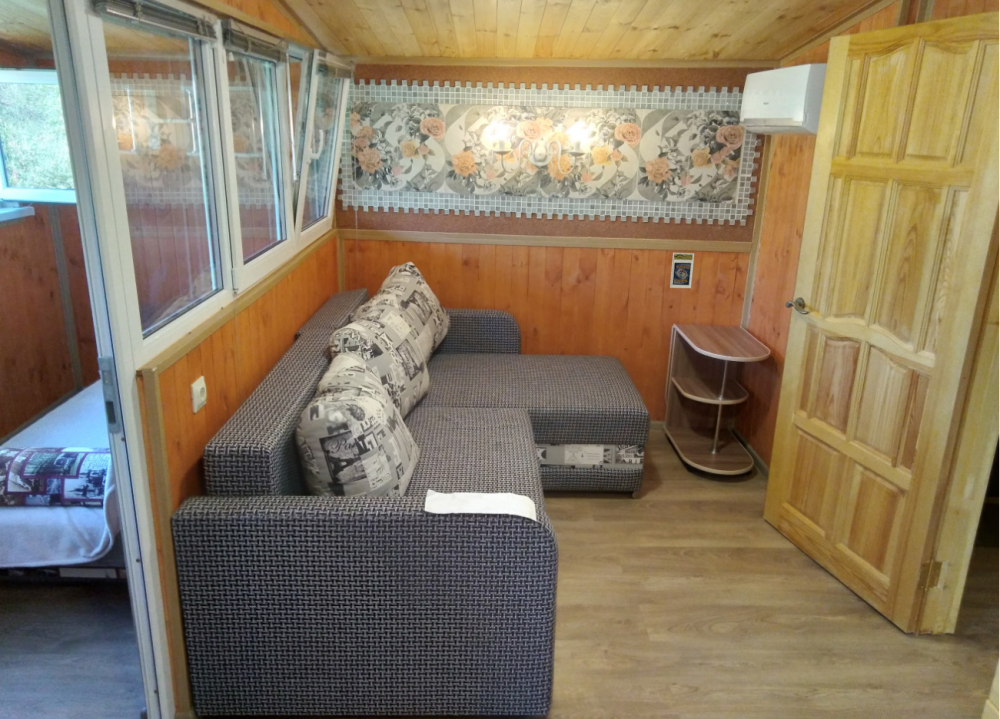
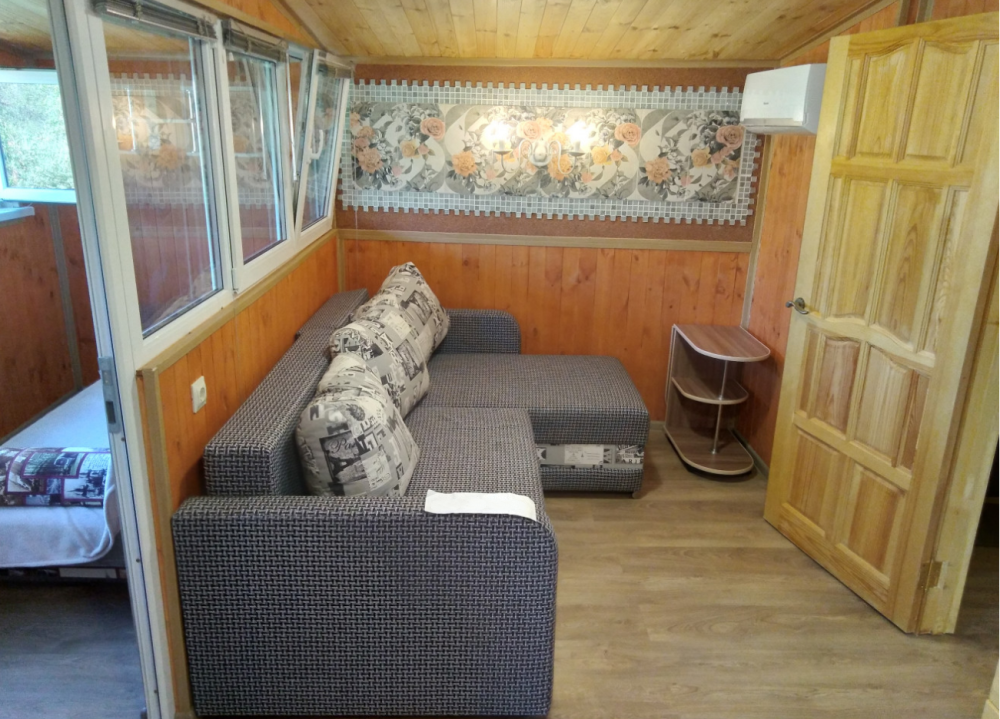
- trading card display case (682, 270)
